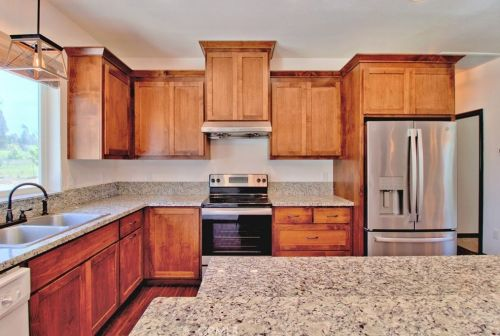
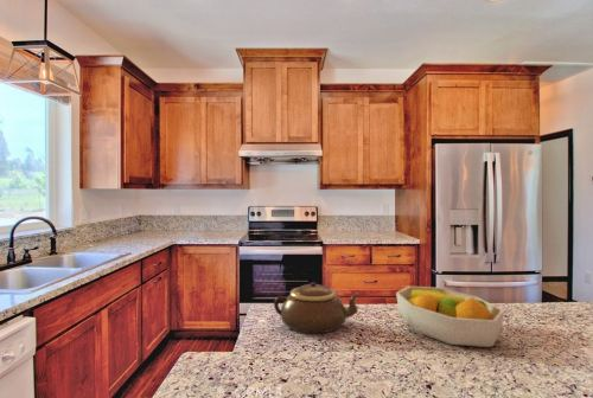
+ fruit bowl (445, 308)
+ teapot (314, 303)
